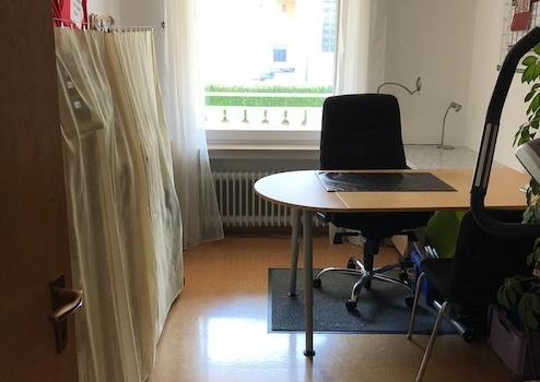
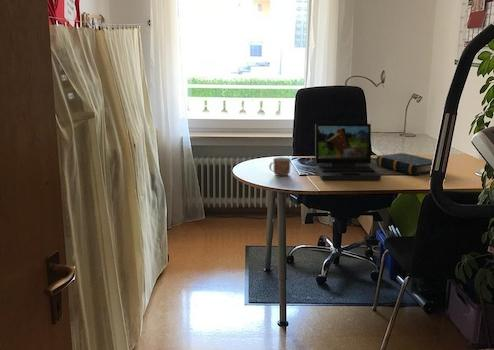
+ book (407, 163)
+ mug (279, 167)
+ laptop (346, 150)
